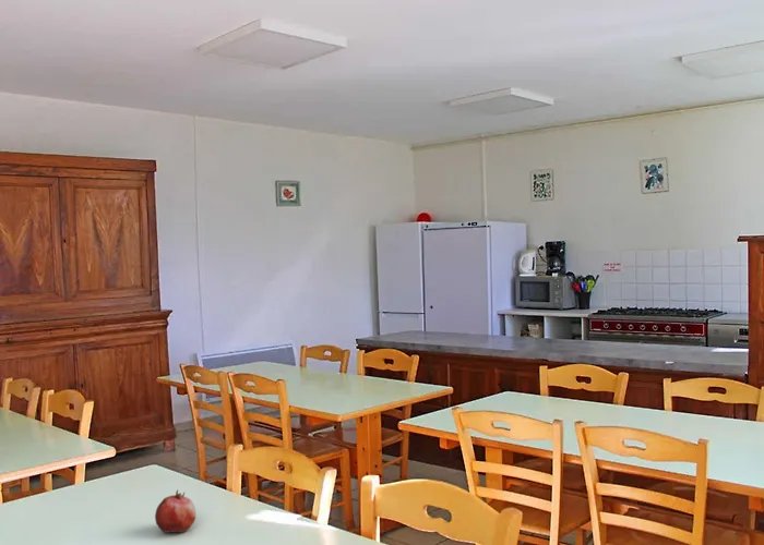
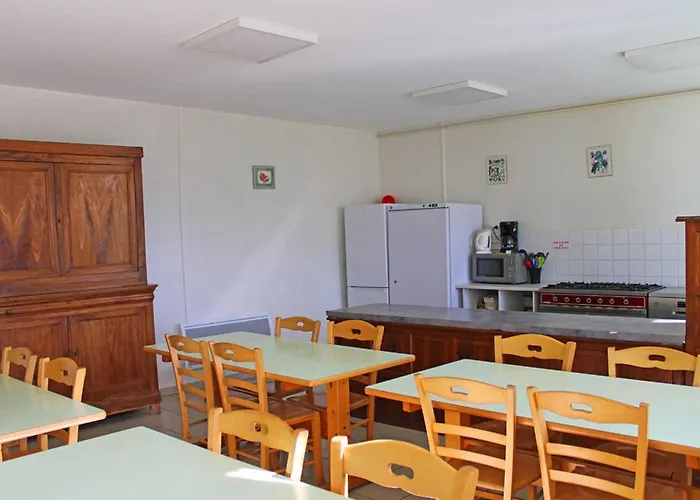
- fruit (175, 509)
